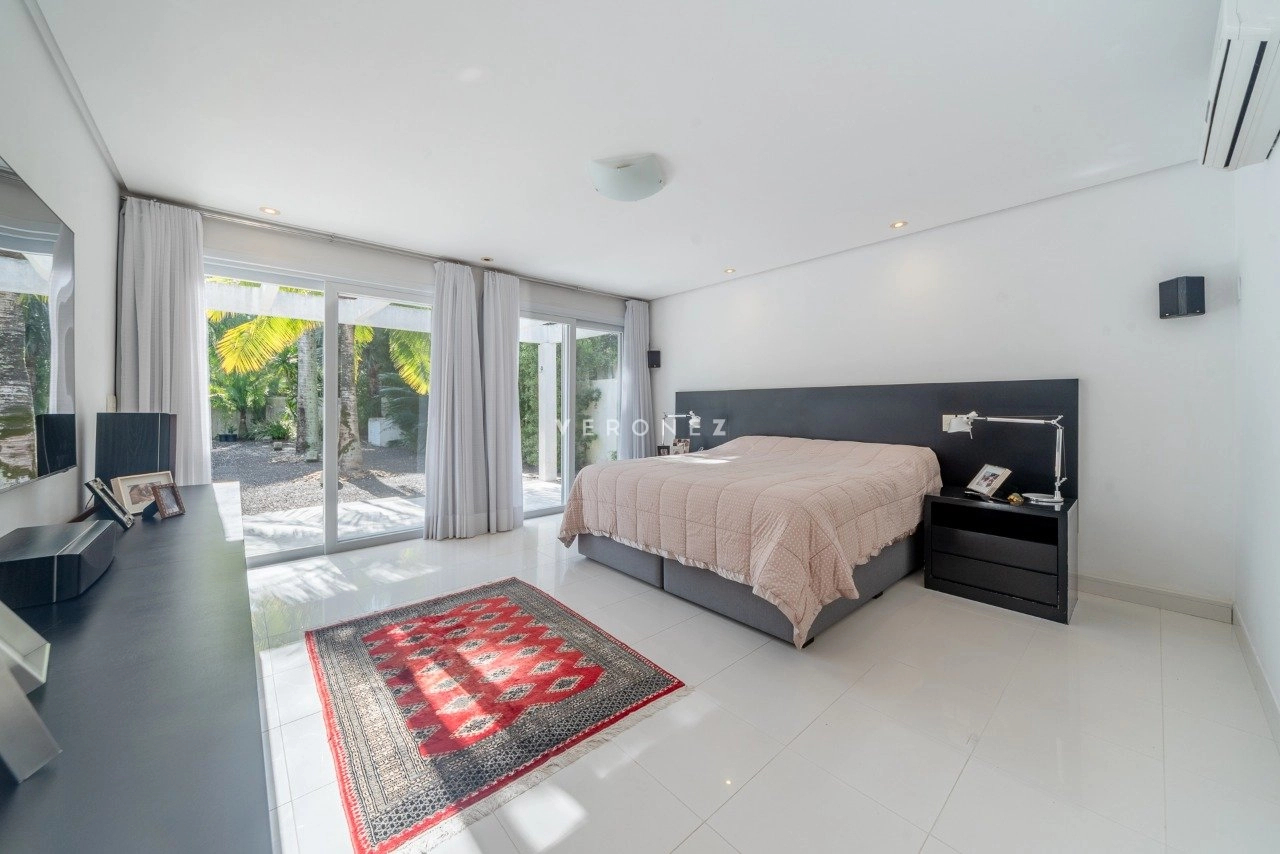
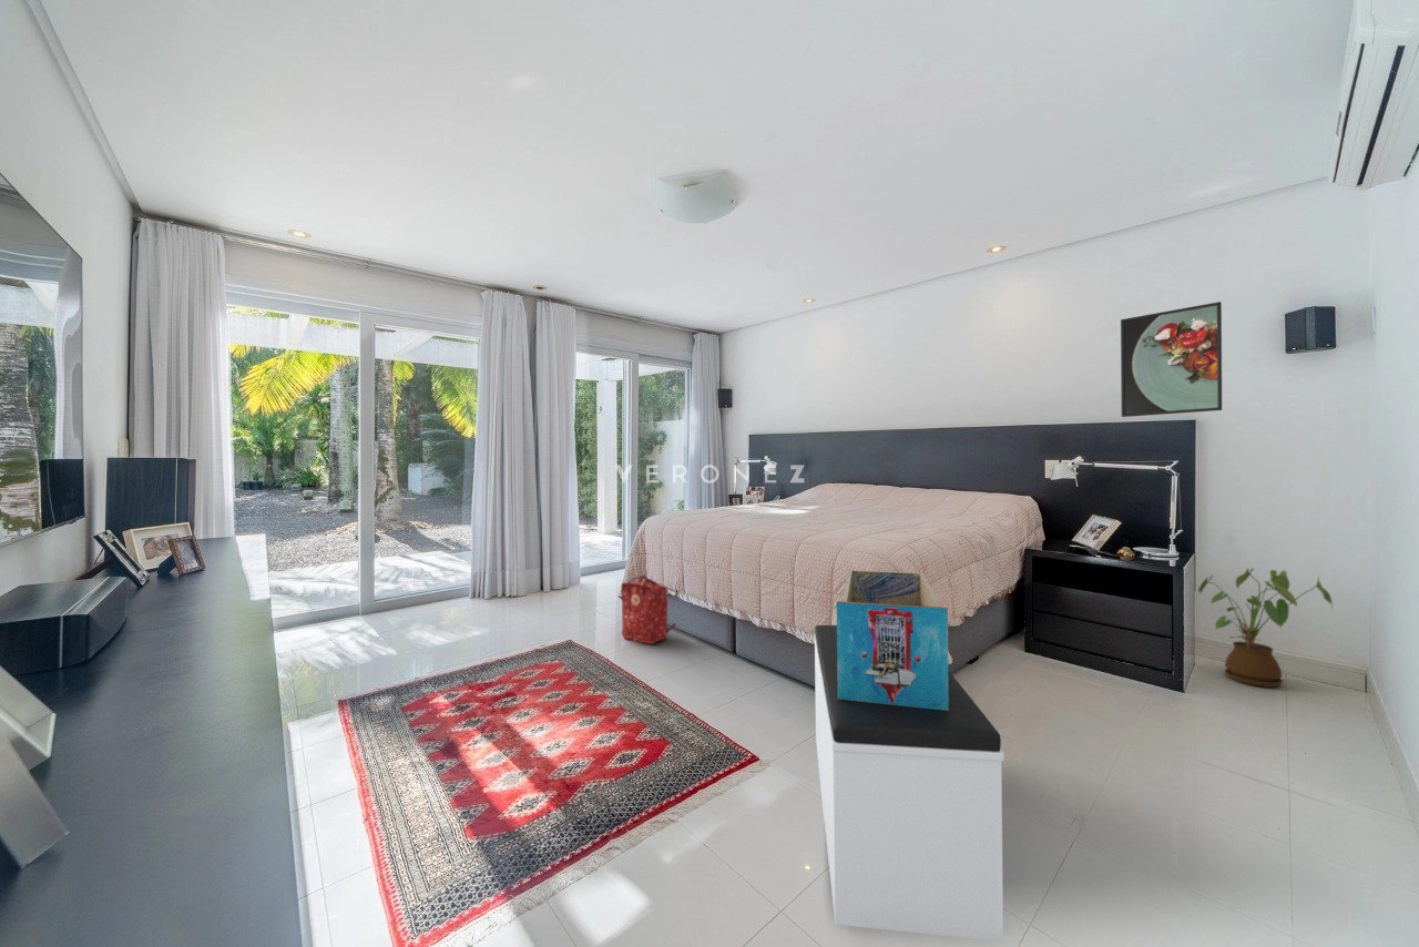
+ backpack (645, 605)
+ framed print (1168, 362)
+ decorative box (887, 624)
+ bench (884, 740)
+ house plant (1260, 627)
